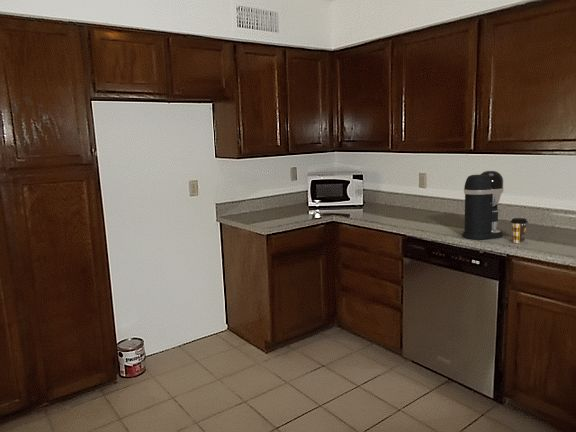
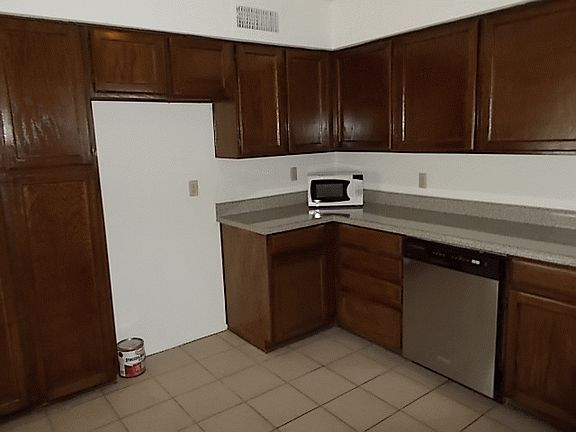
- coffee cup (518, 230)
- coffee maker (483, 203)
